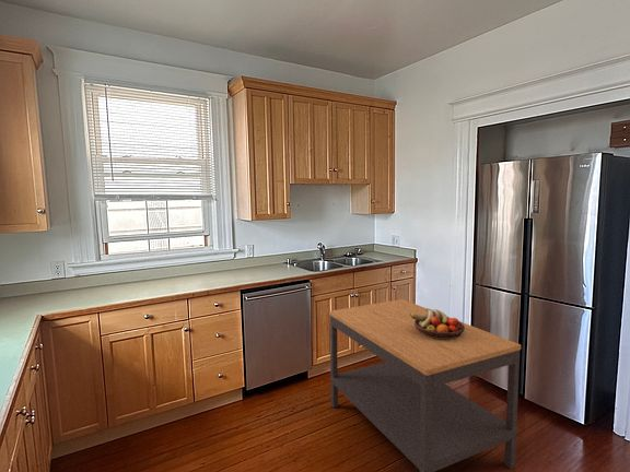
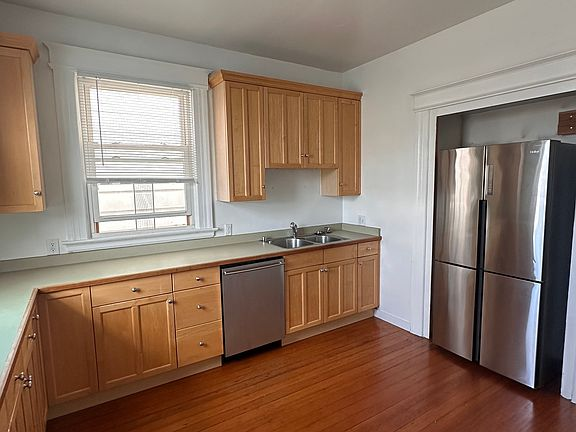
- fruit bowl (438, 321)
- side table (410, 379)
